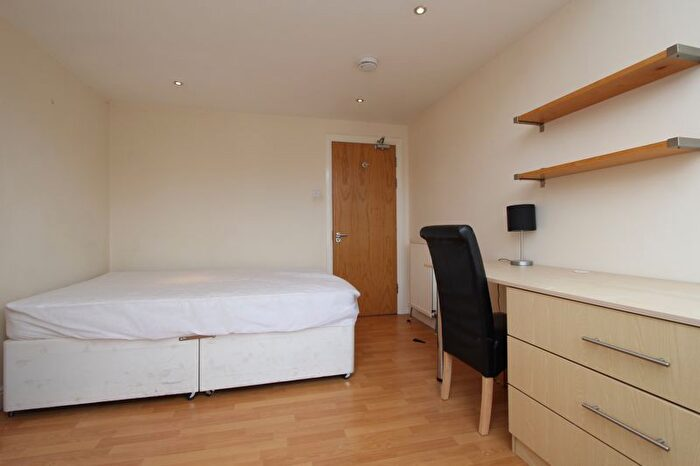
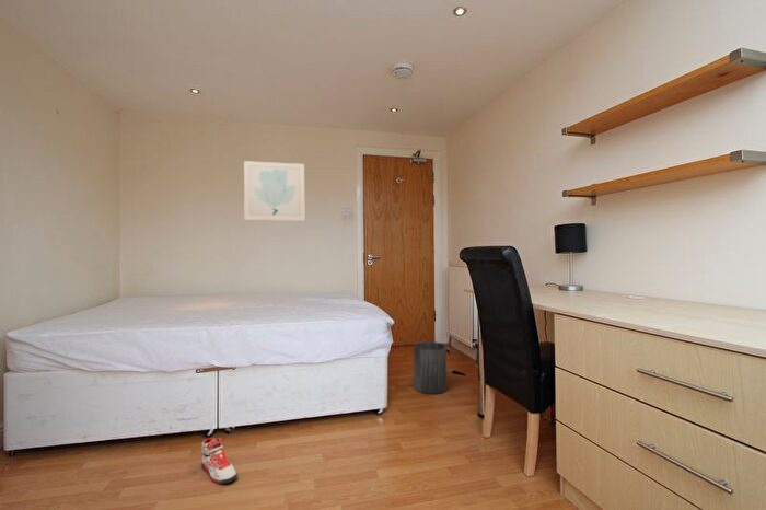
+ sneaker (218, 457)
+ wall art (275, 190)
+ trash can (430, 367)
